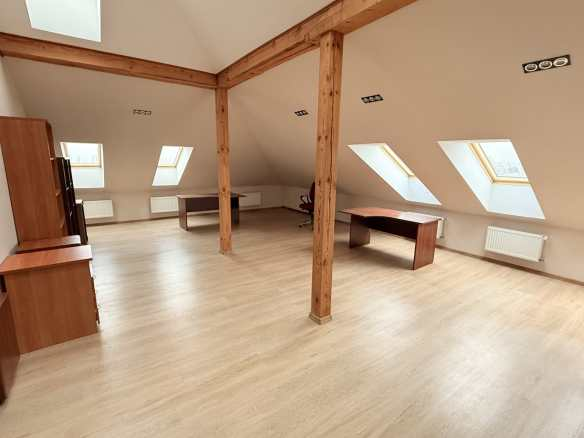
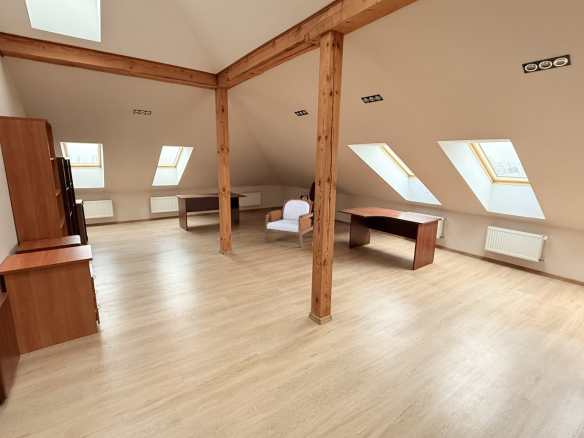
+ armchair (292, 220)
